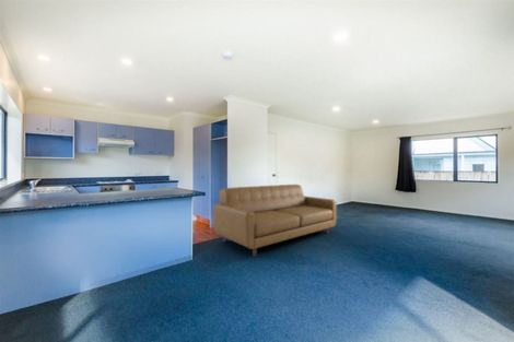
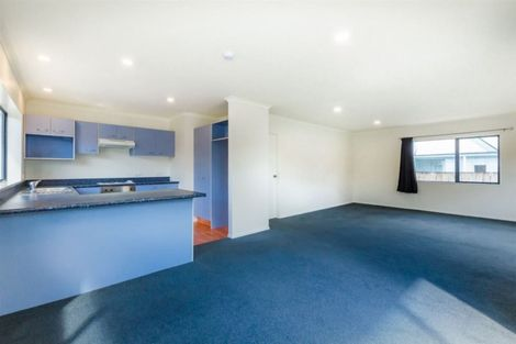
- sofa (279, 211)
